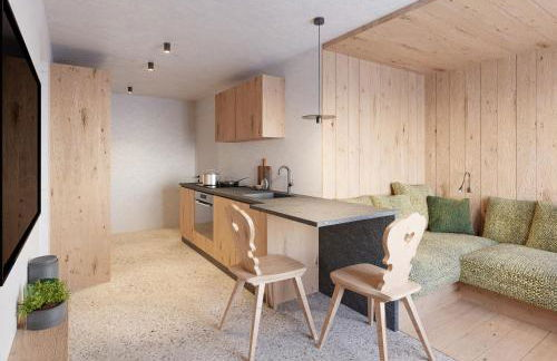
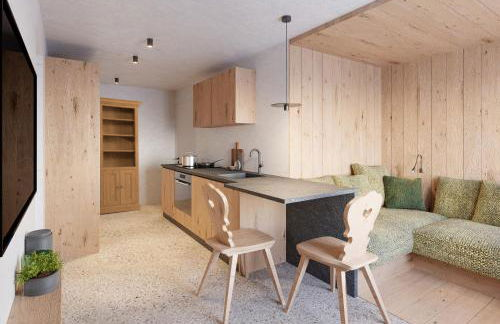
+ bookcase (117, 155)
